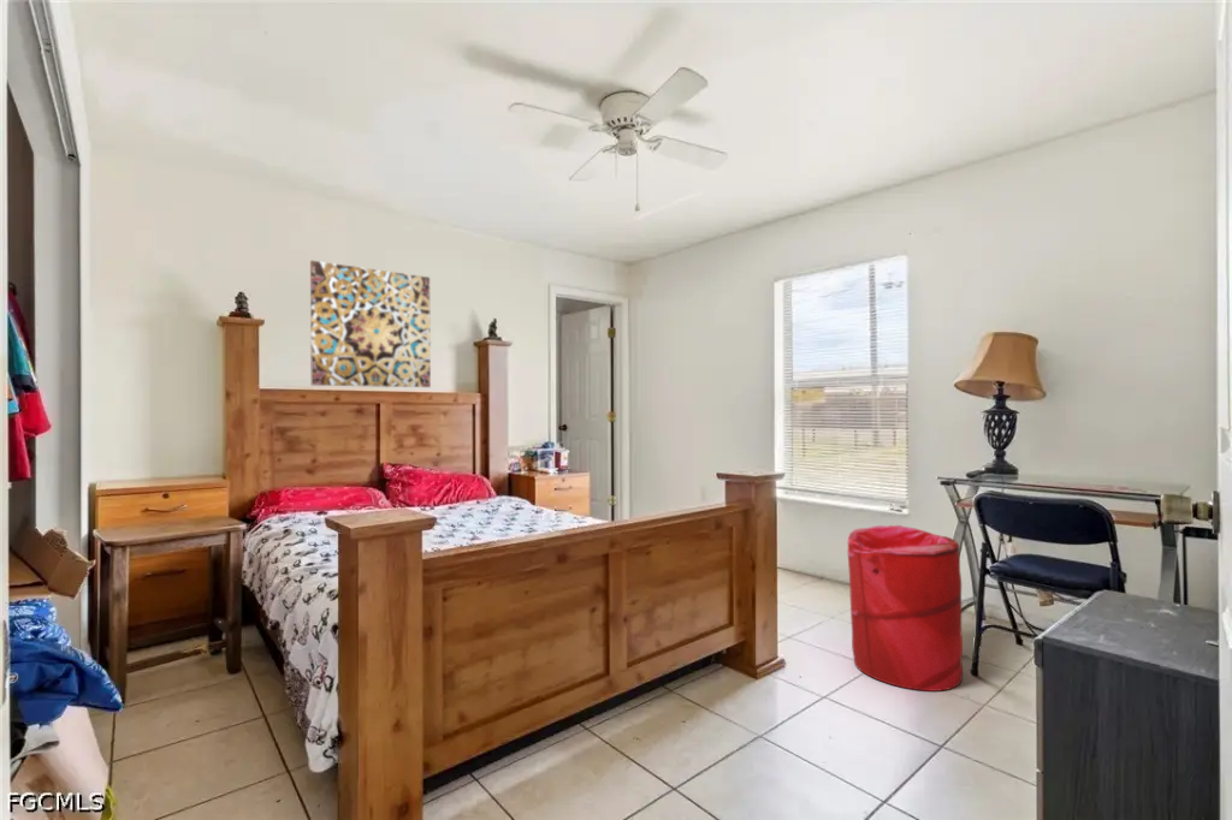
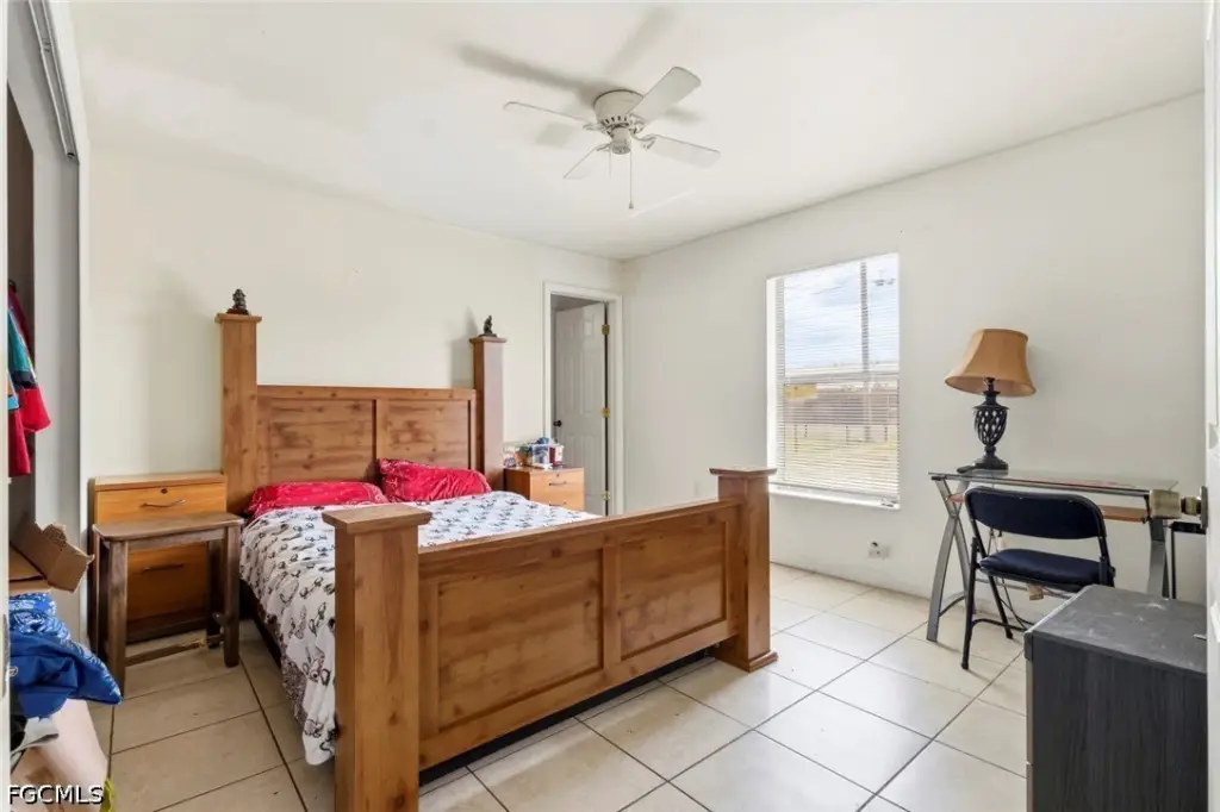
- wall art (373, 327)
- laundry hamper (902, 601)
